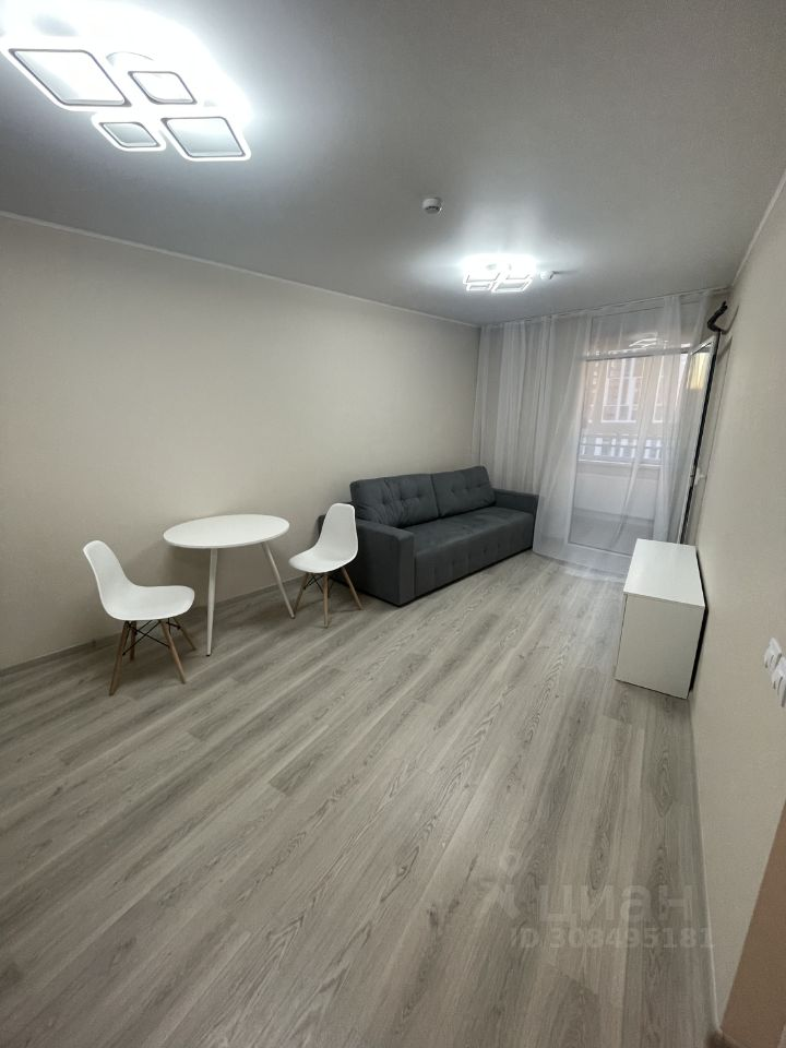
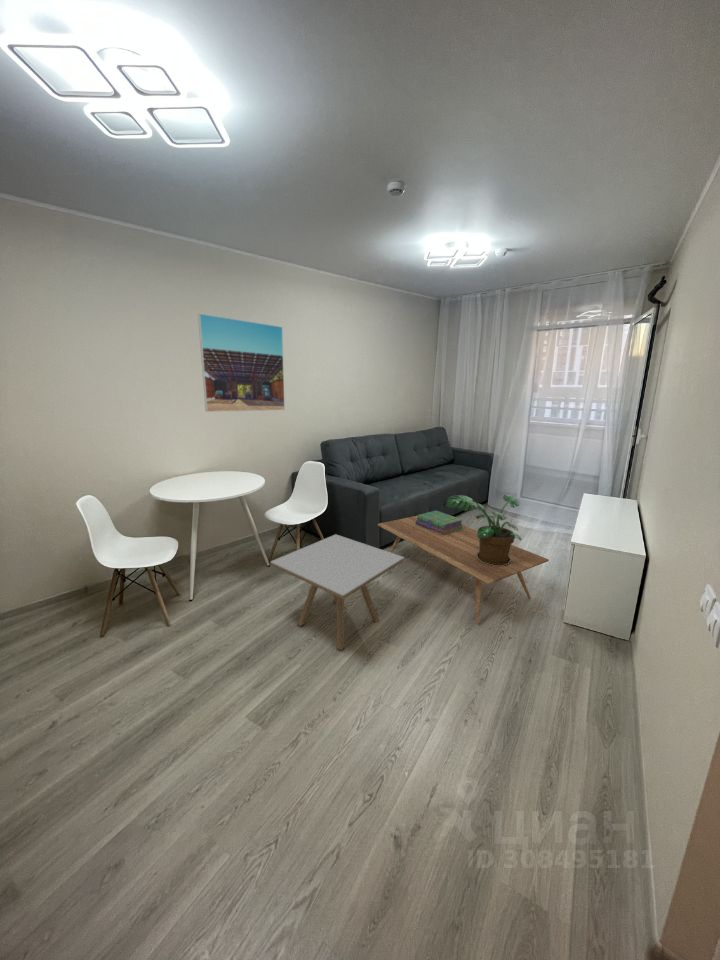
+ side table (338, 591)
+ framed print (245, 367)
+ stack of books (439, 521)
+ coffee table (452, 559)
+ potted plant (485, 526)
